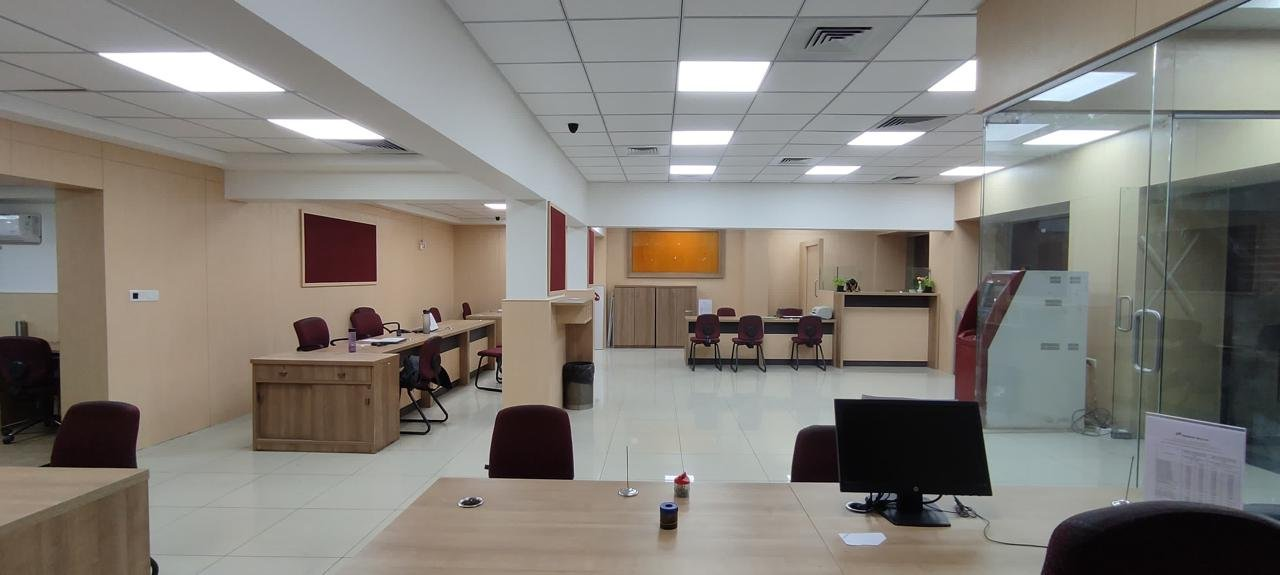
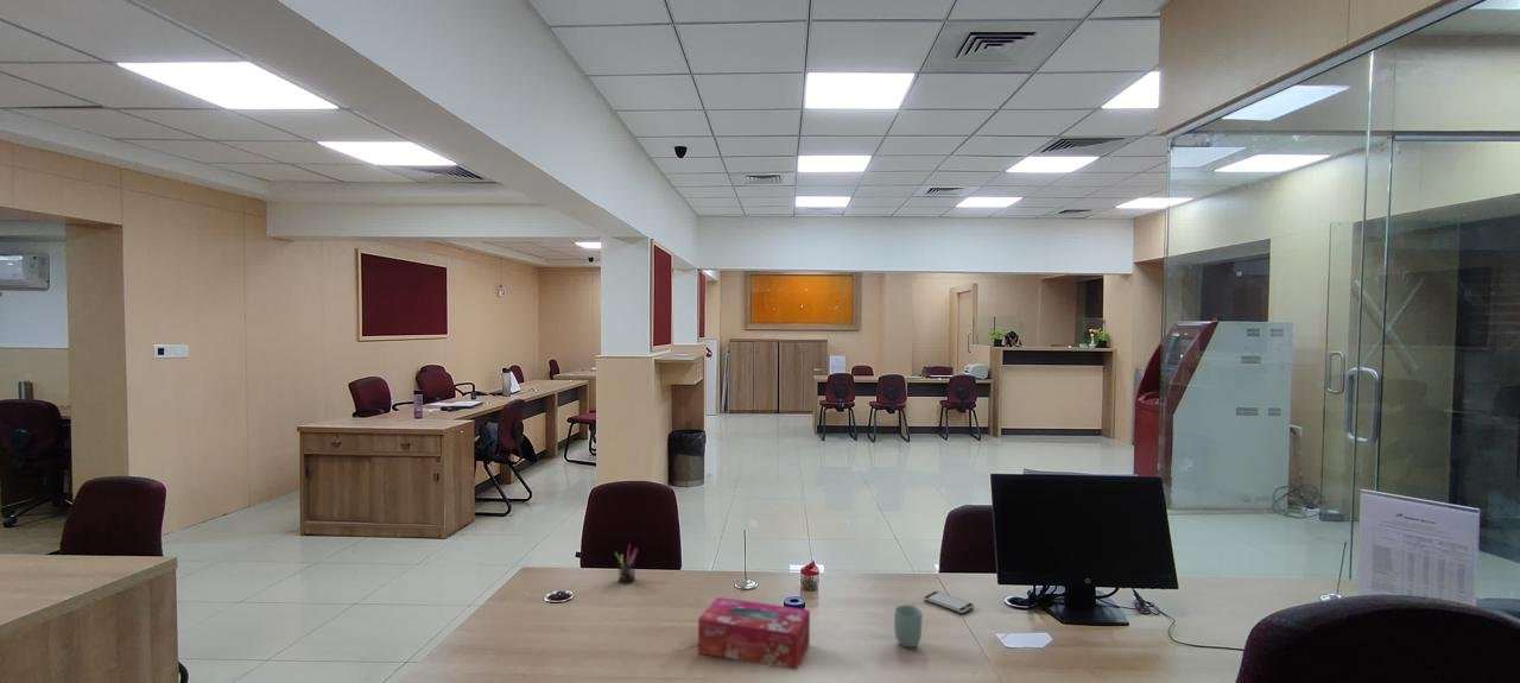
+ cup (907, 627)
+ tissue box (754, 631)
+ smartphone (948, 602)
+ pen holder (625, 563)
